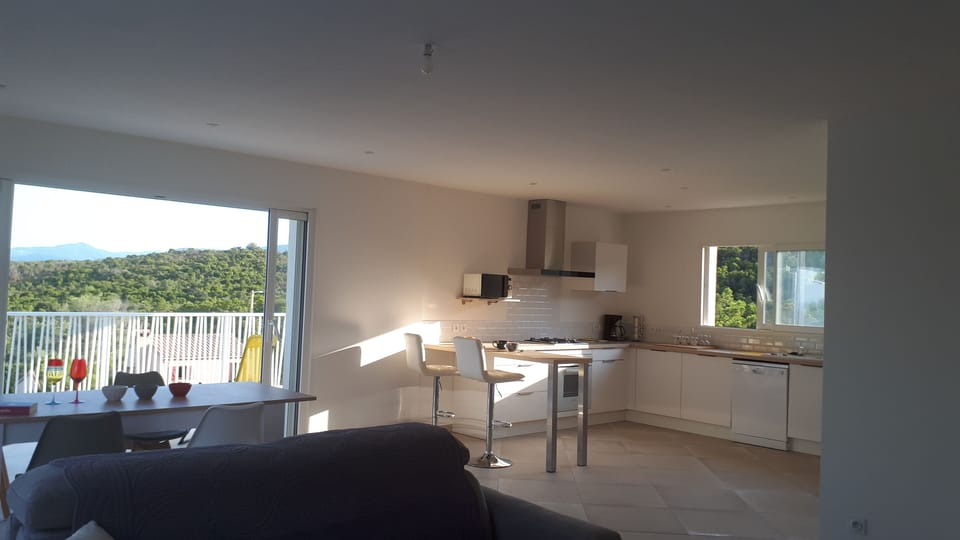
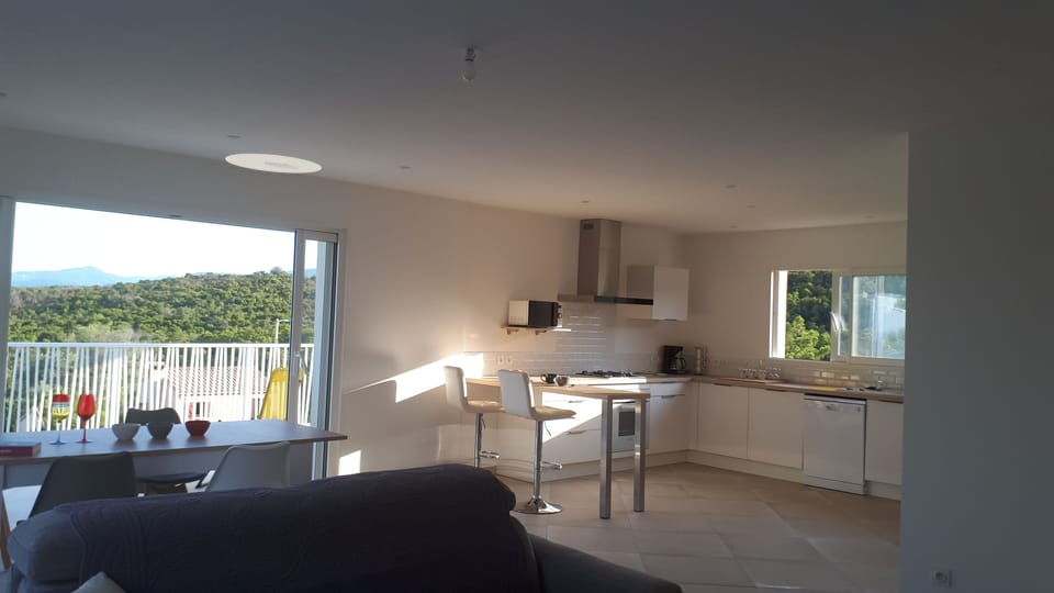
+ ceiling light (274, 159)
